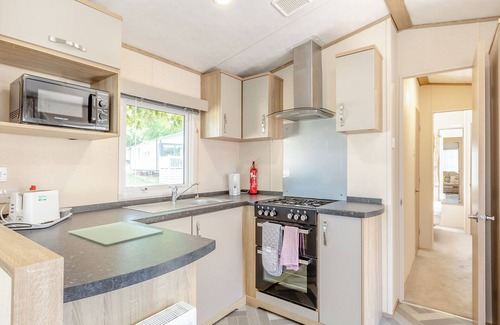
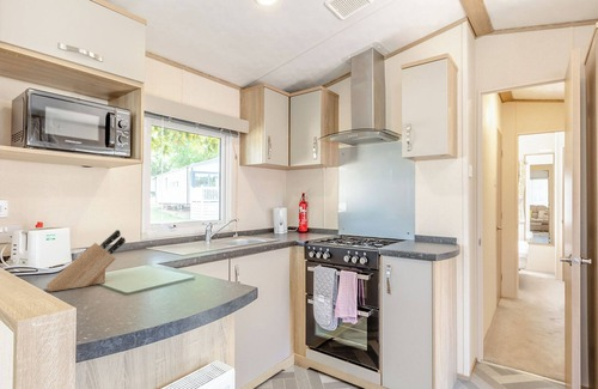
+ knife block (87, 257)
